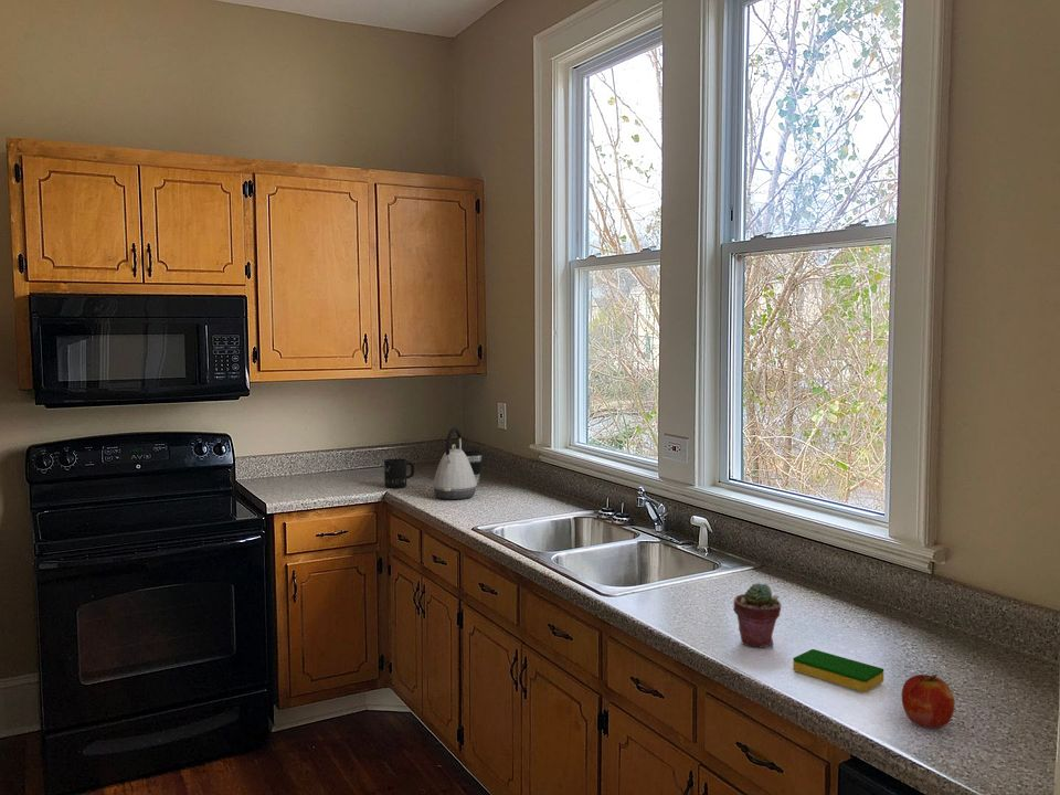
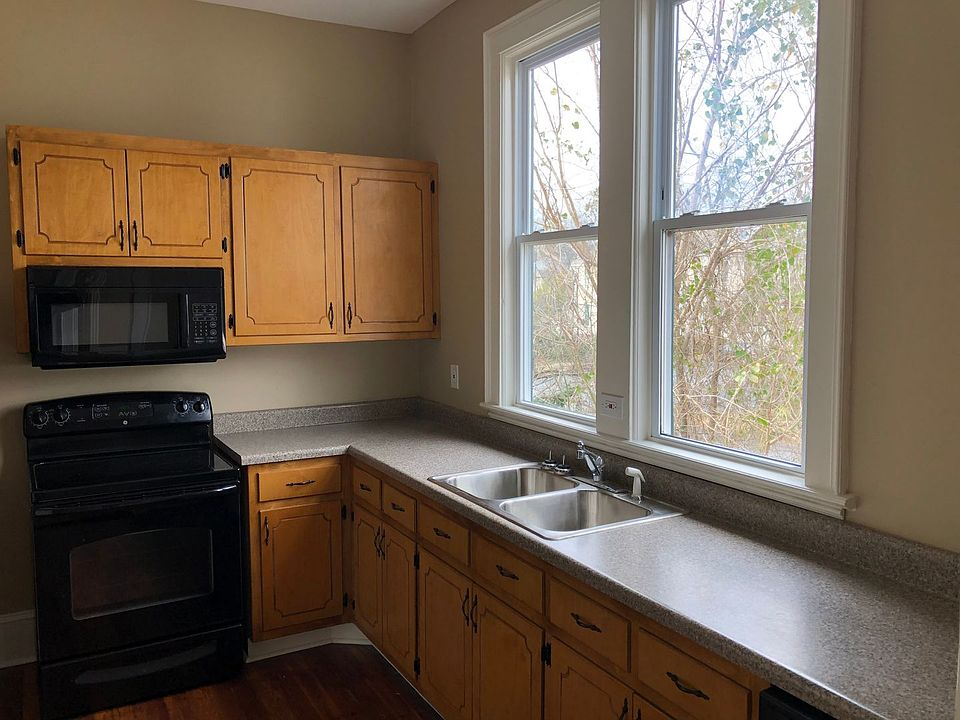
- mug (400, 473)
- apple (928, 698)
- potted succulent (756, 613)
- dish sponge (837, 669)
- coffee cup (470, 465)
- kettle (455, 462)
